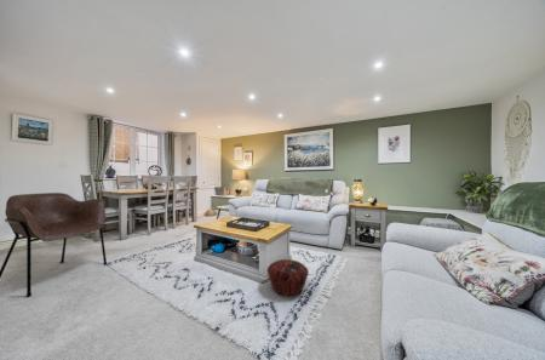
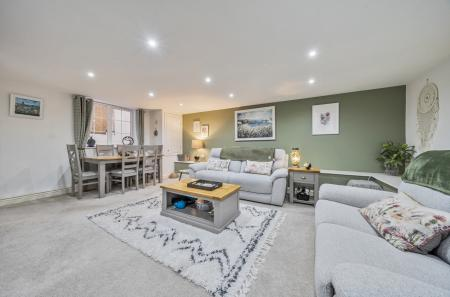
- armchair (54, 234)
- woven basket (287, 274)
